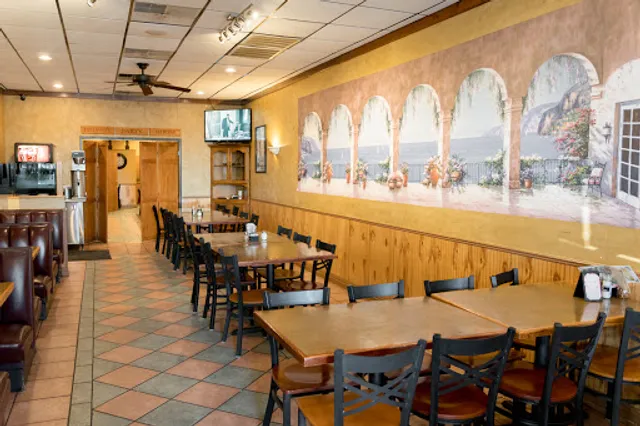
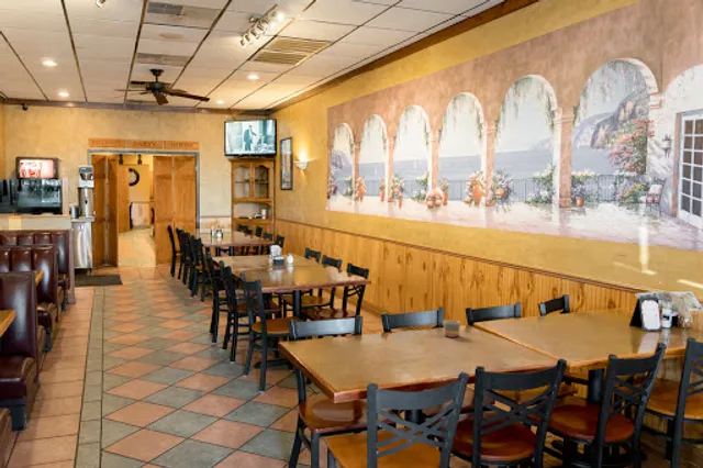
+ mug (449, 327)
